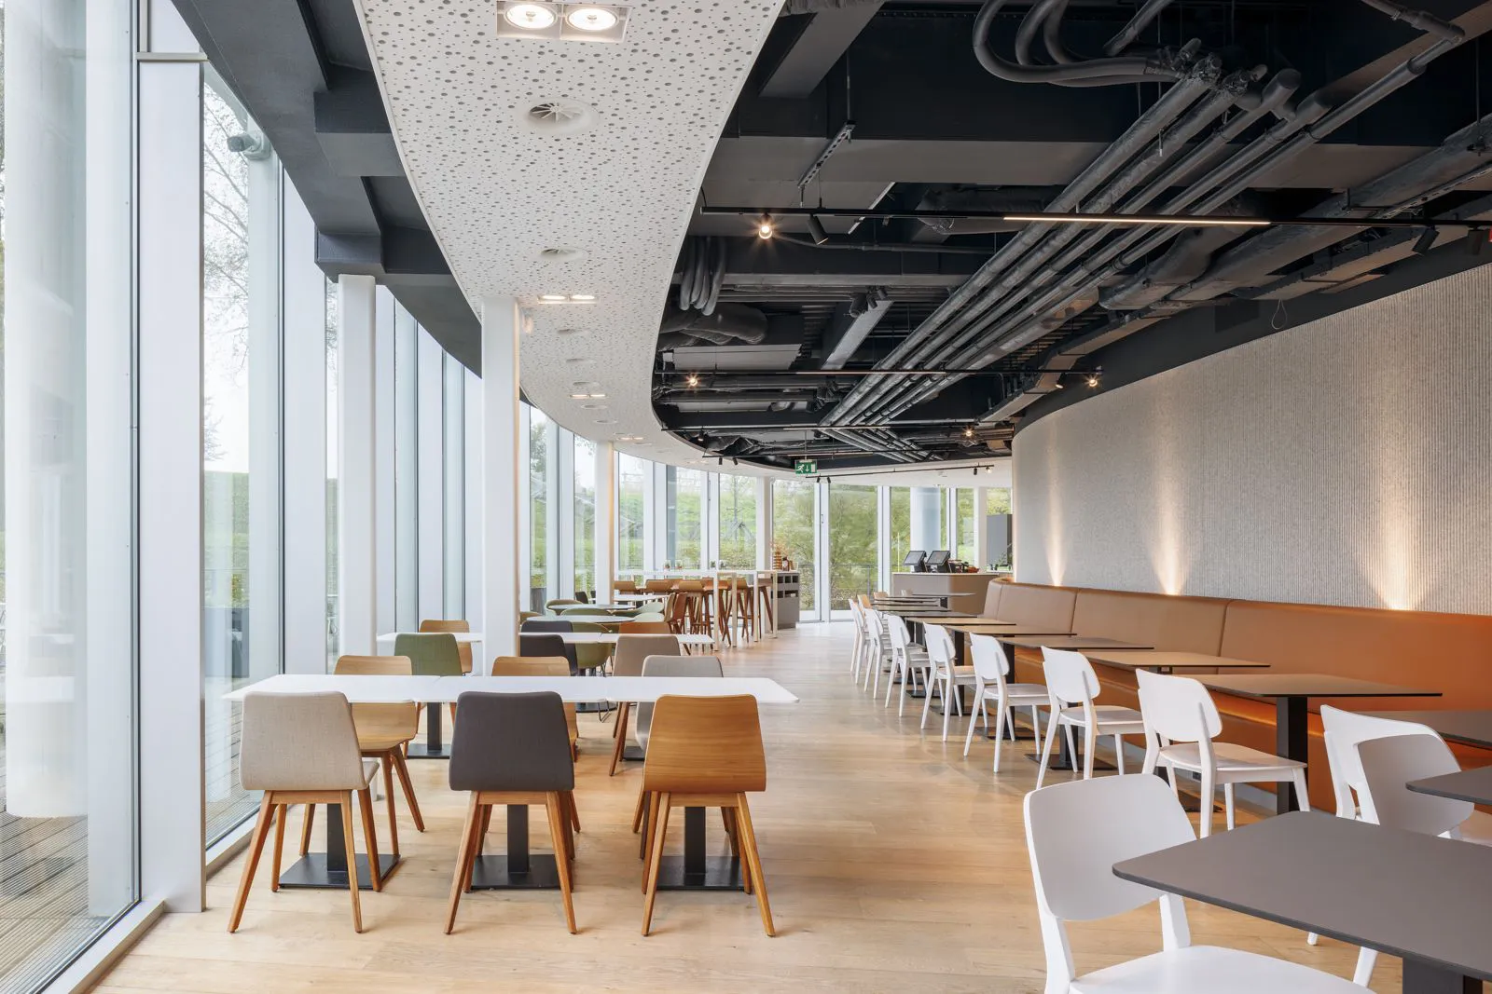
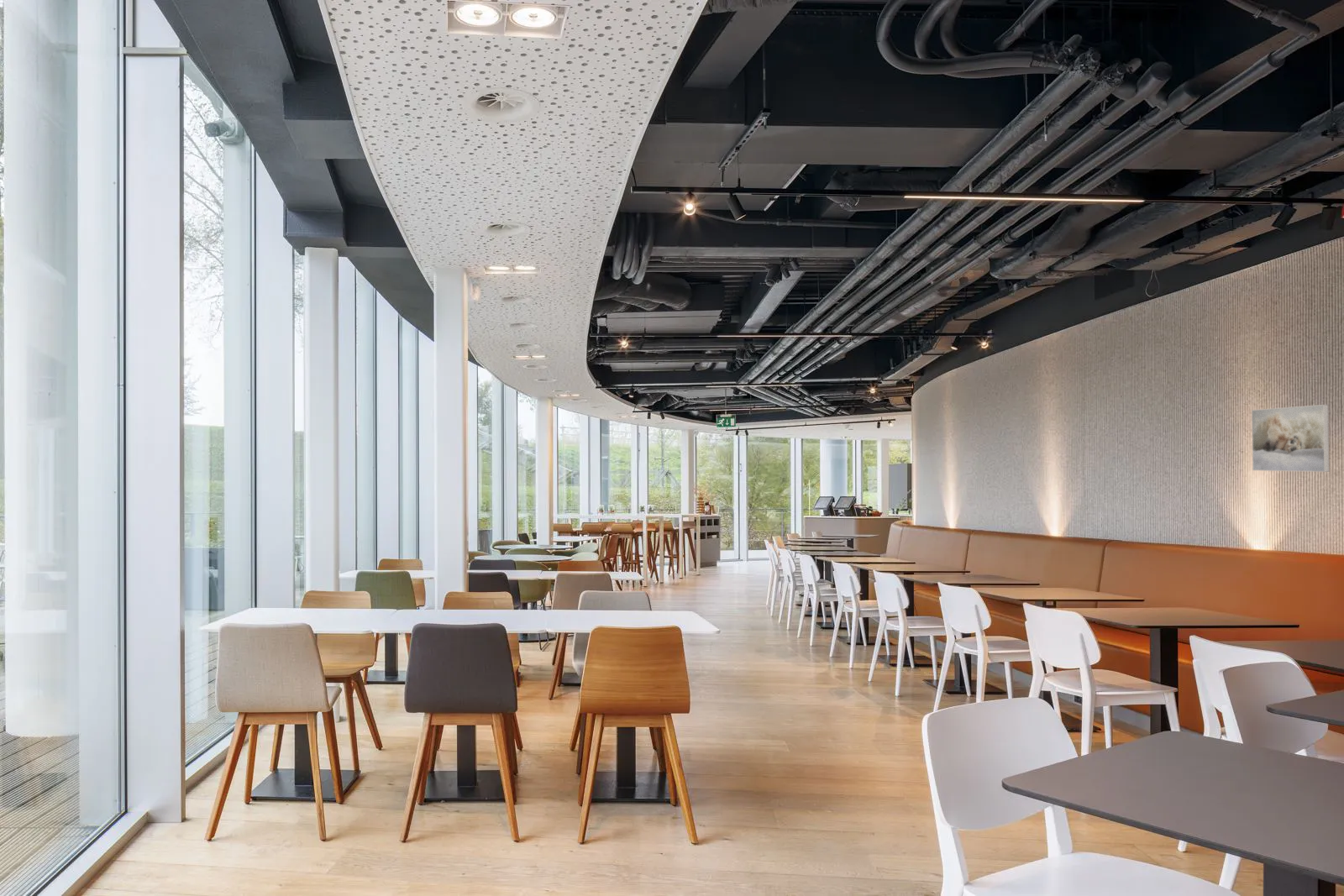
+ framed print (1289, 439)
